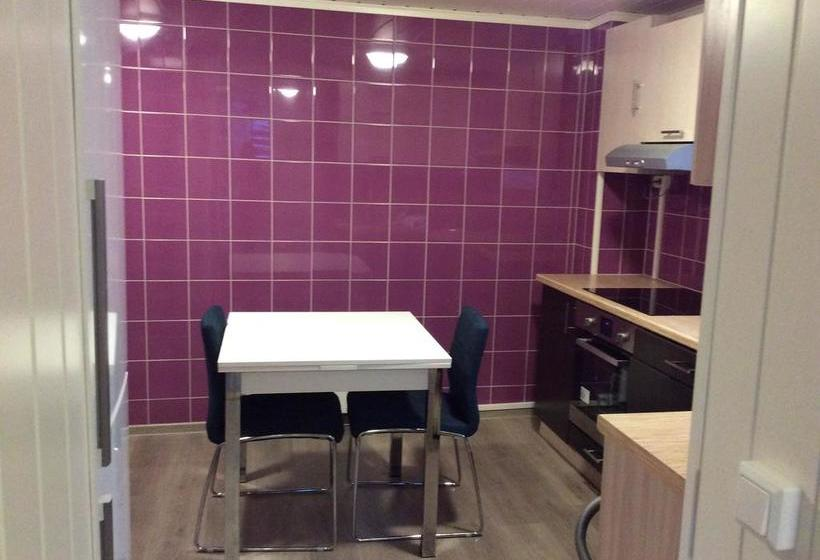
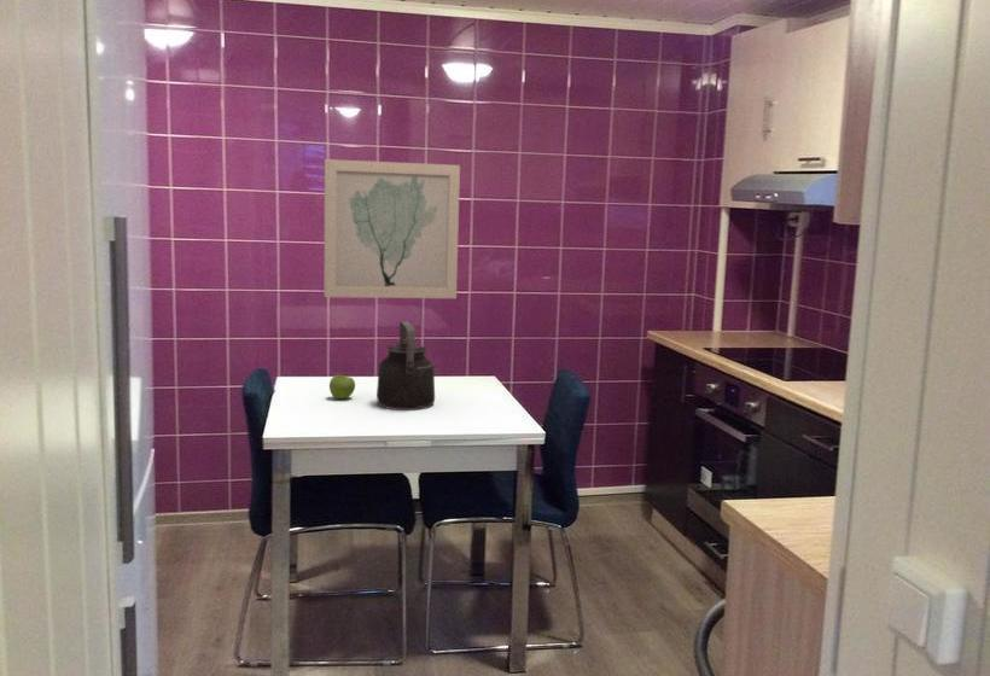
+ wall art (391, 231)
+ kettle (404, 361)
+ fruit (342, 386)
